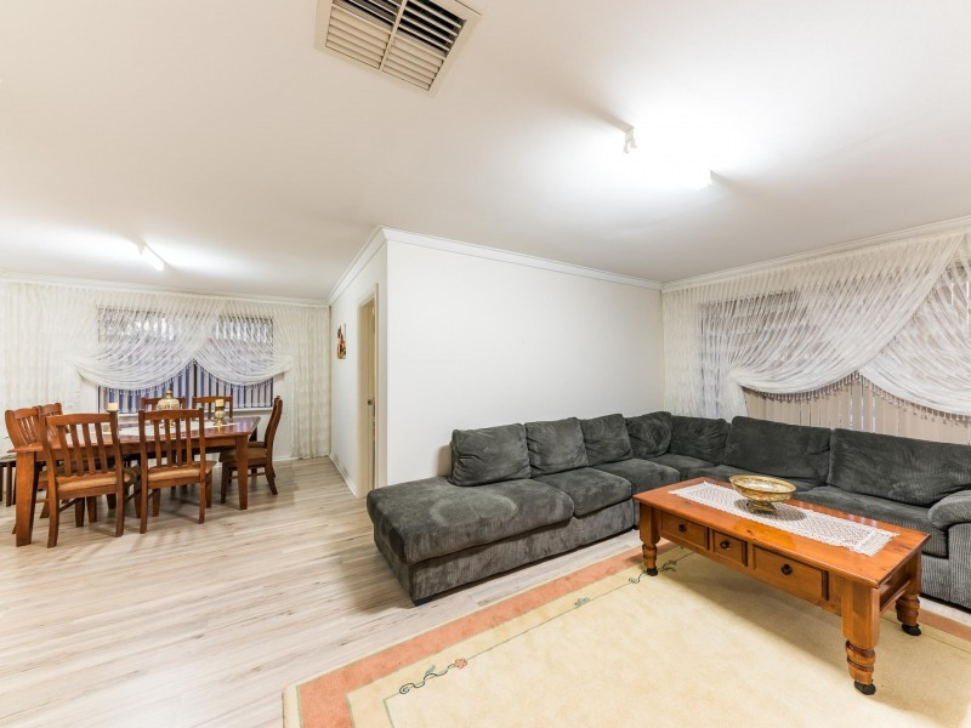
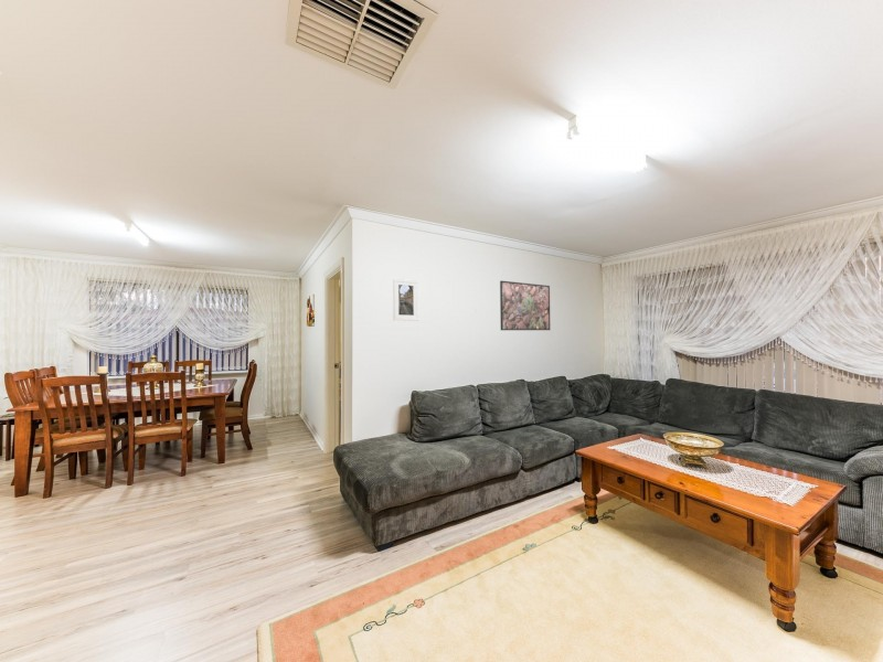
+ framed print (405, 300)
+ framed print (525, 307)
